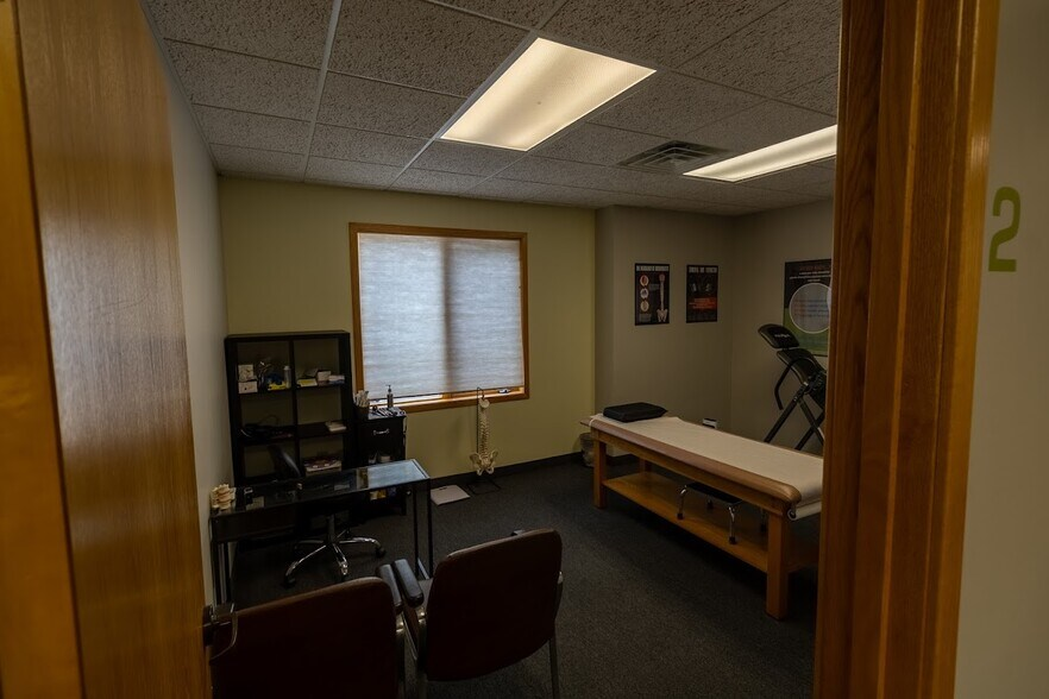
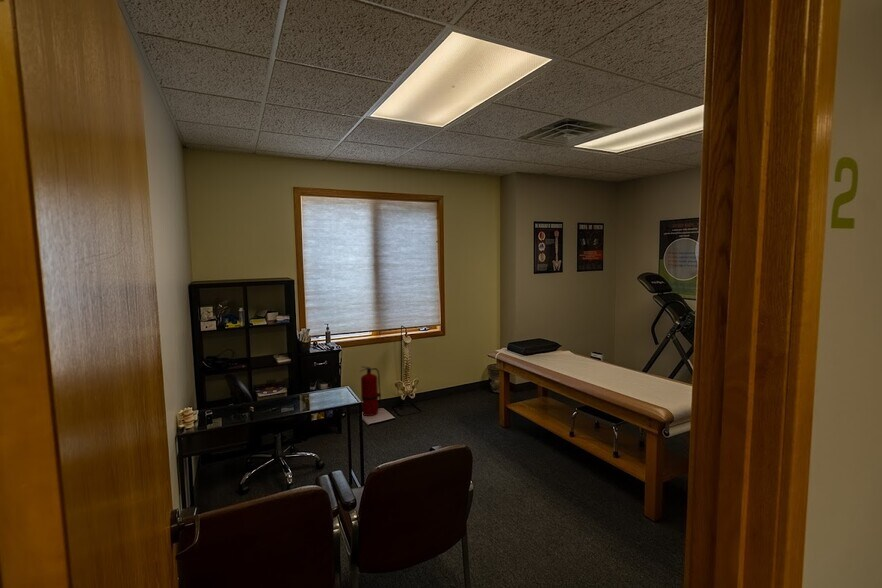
+ fire extinguisher (370, 389)
